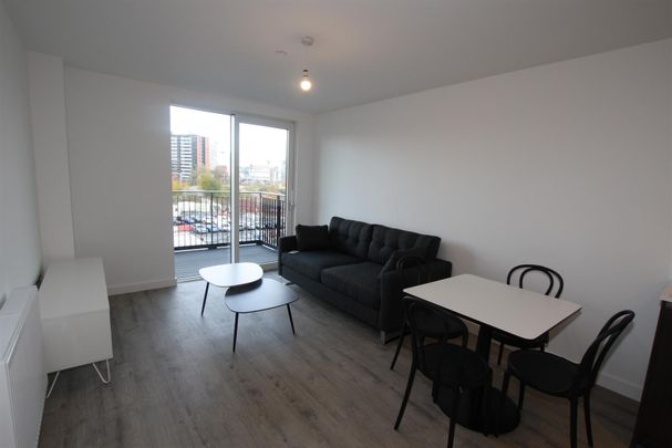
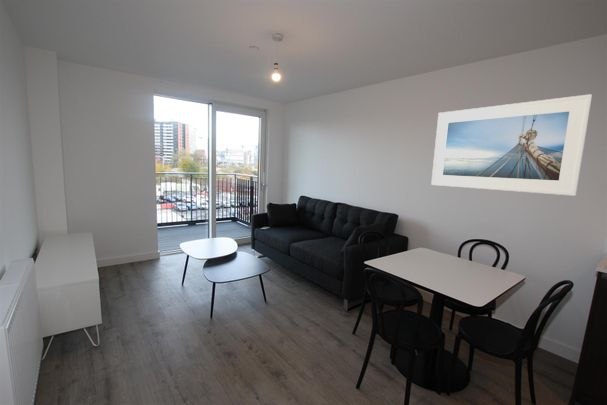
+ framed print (496, 148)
